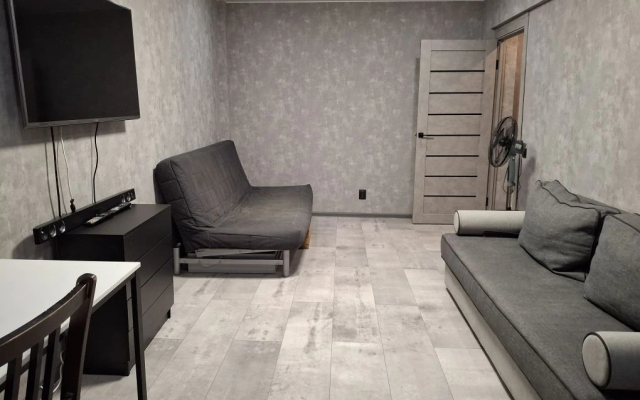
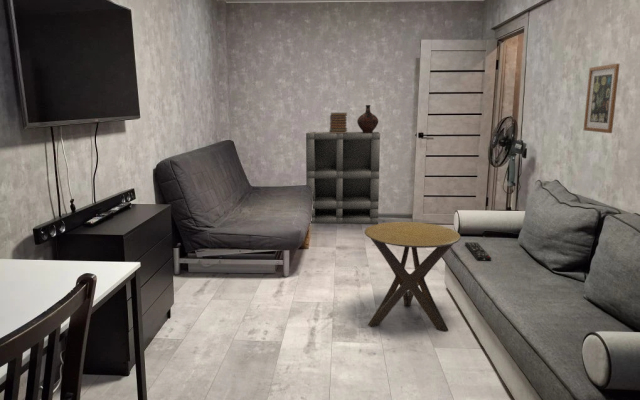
+ remote control (477, 250)
+ ceramic jug (367, 118)
+ side table (410, 276)
+ wall art (600, 99)
+ book stack (338, 122)
+ shelving unit (342, 177)
